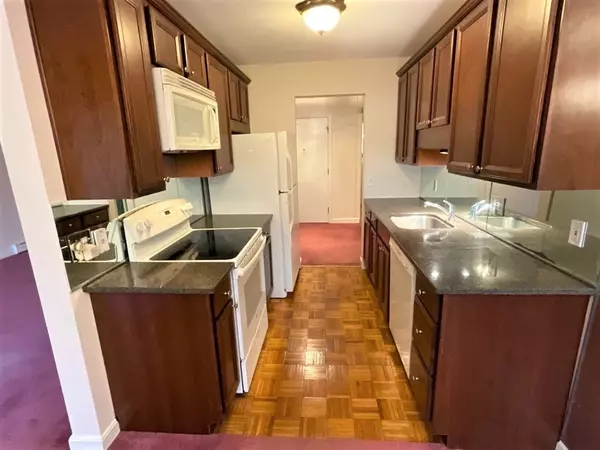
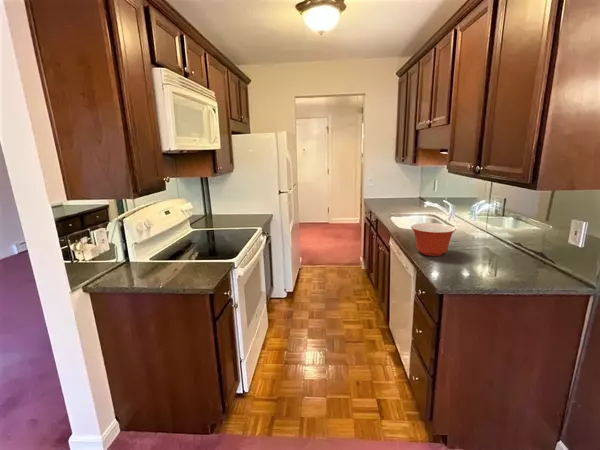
+ mixing bowl (432, 240)
